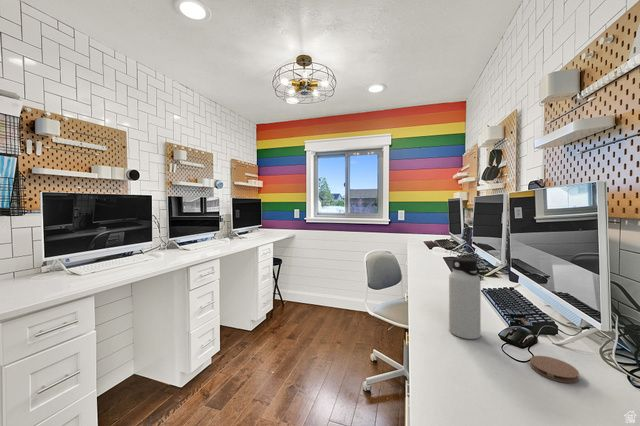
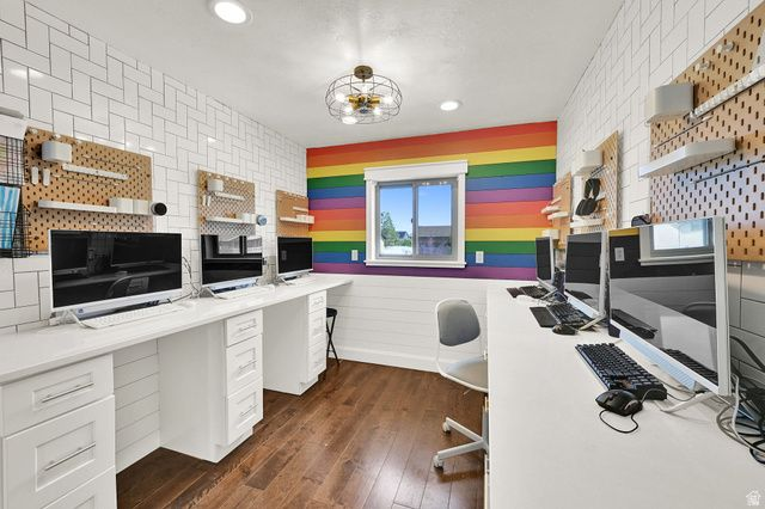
- water bottle (464, 295)
- coaster (553, 368)
